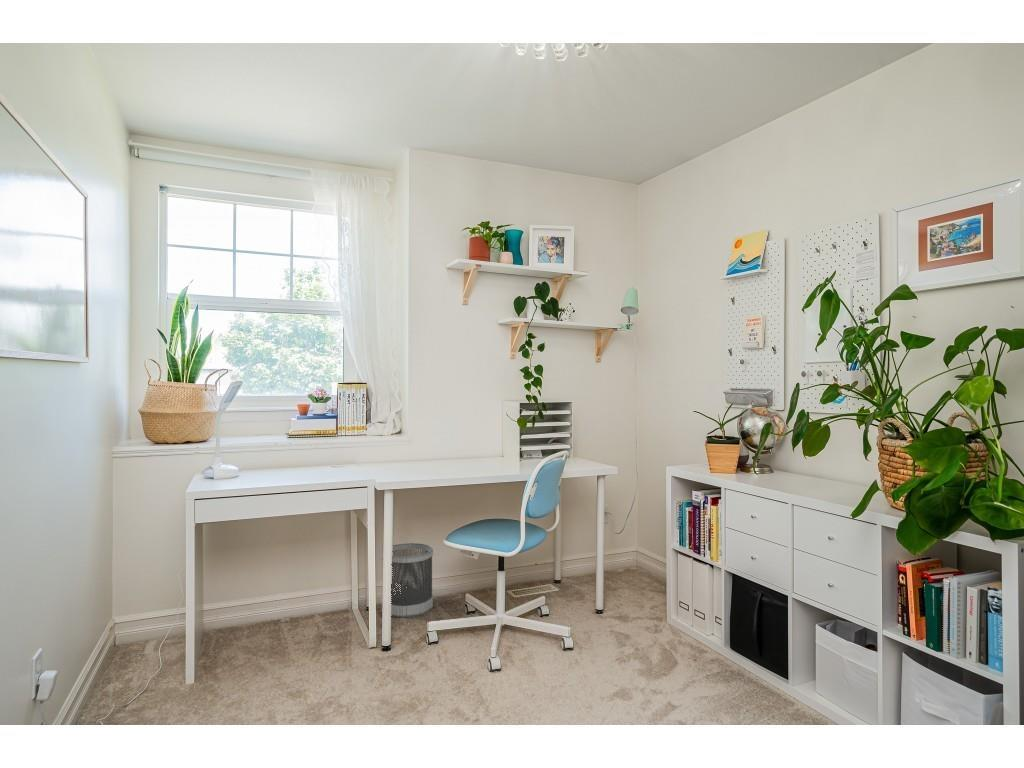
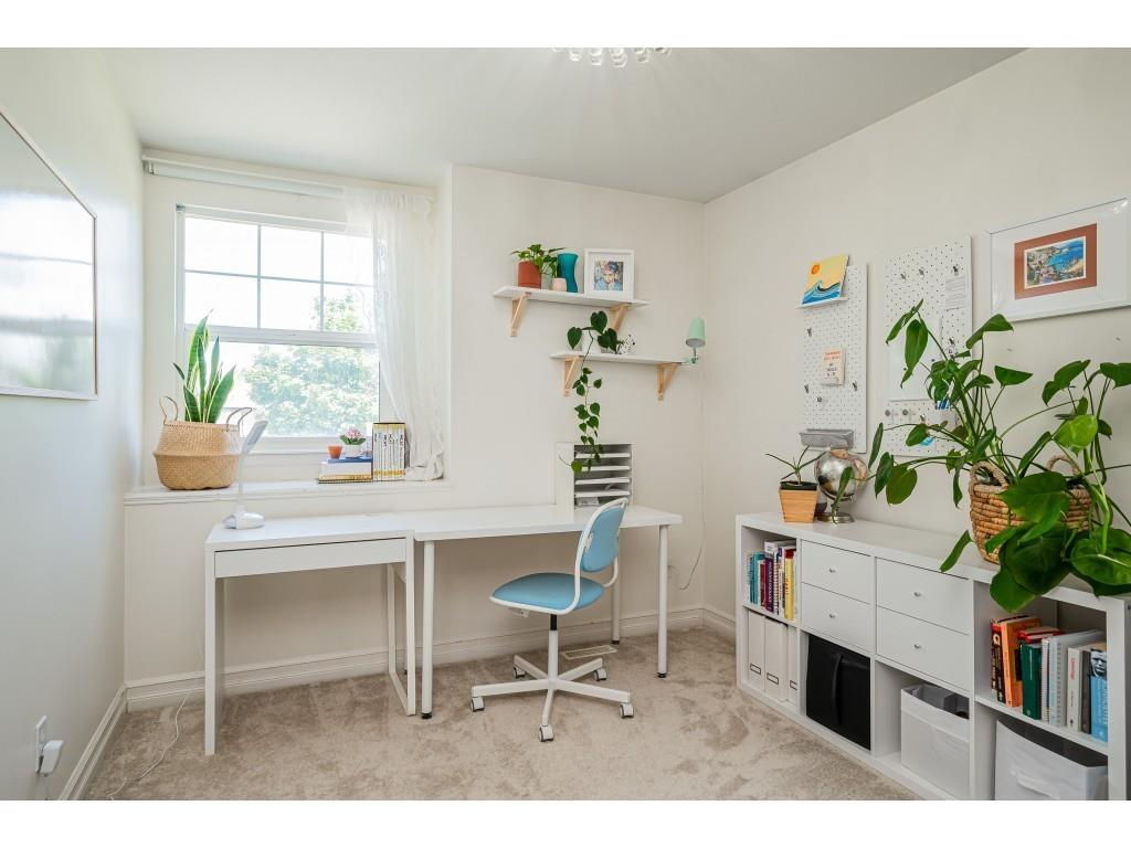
- wastebasket (407, 578)
